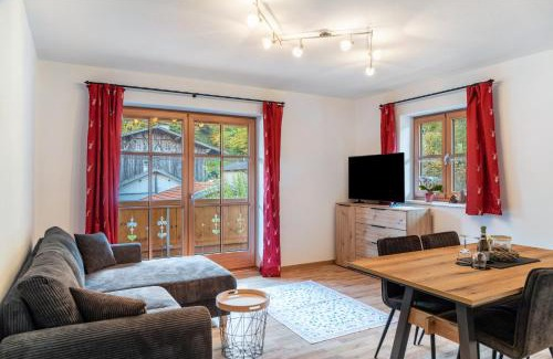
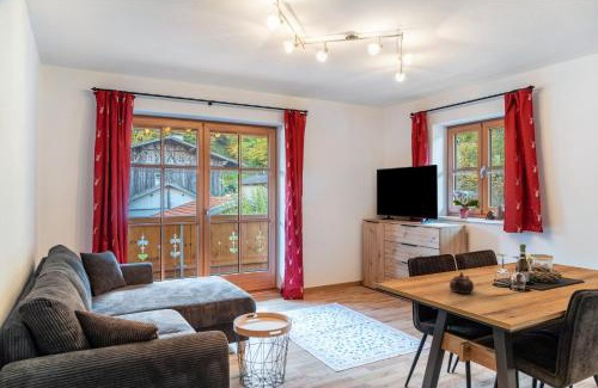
+ teapot (460, 282)
